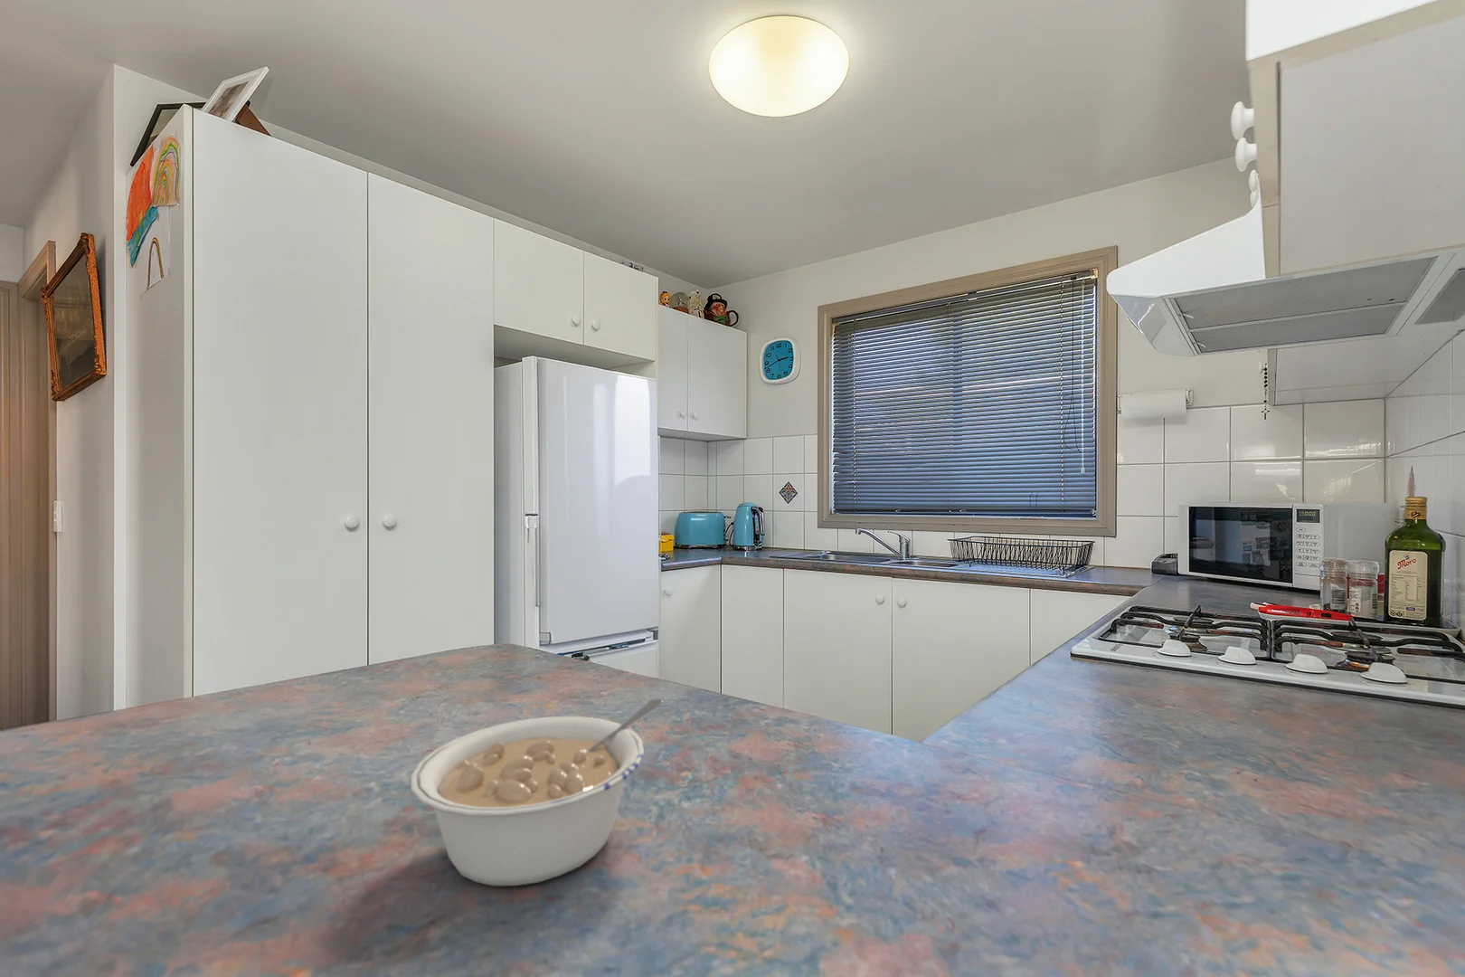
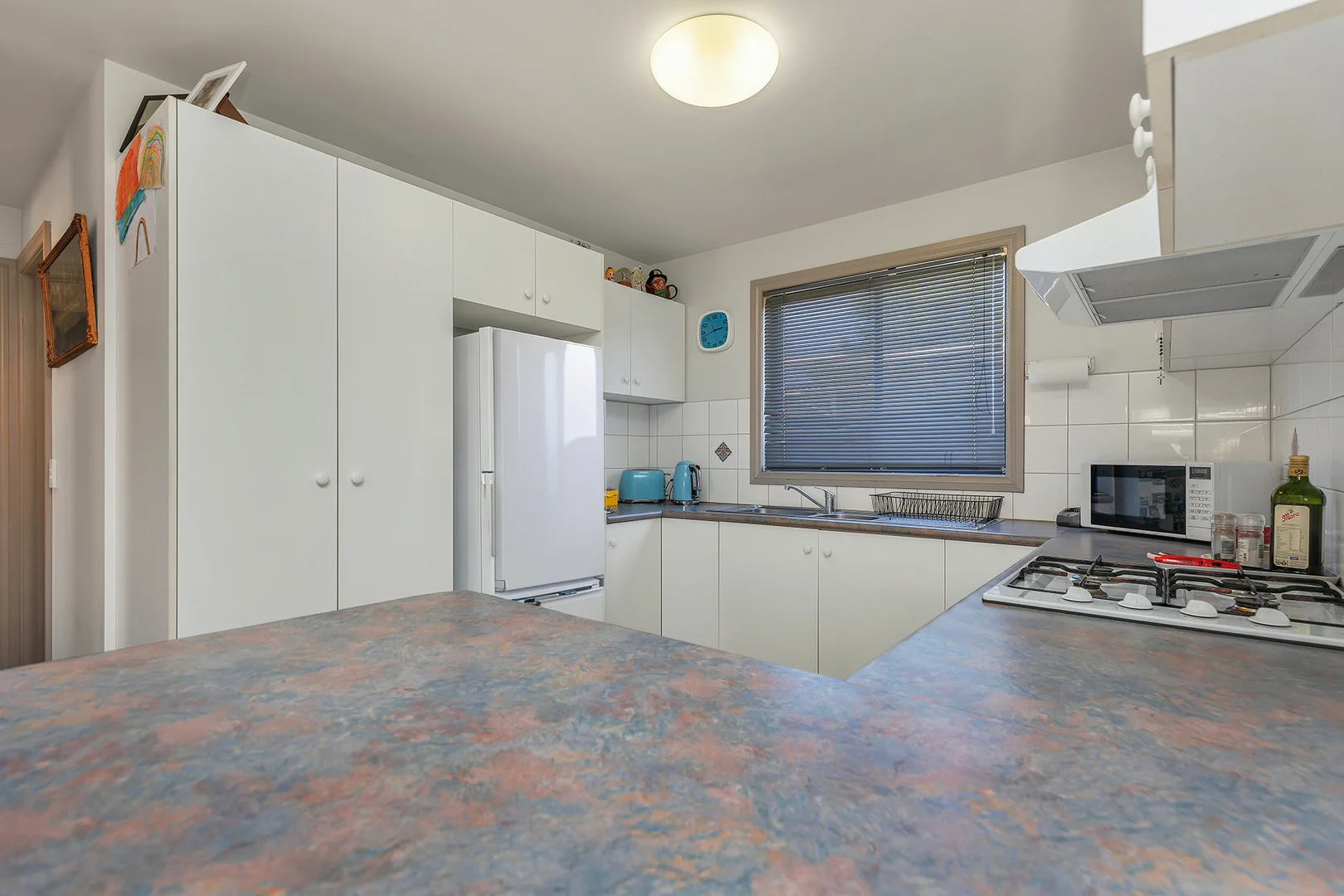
- legume (538, 785)
